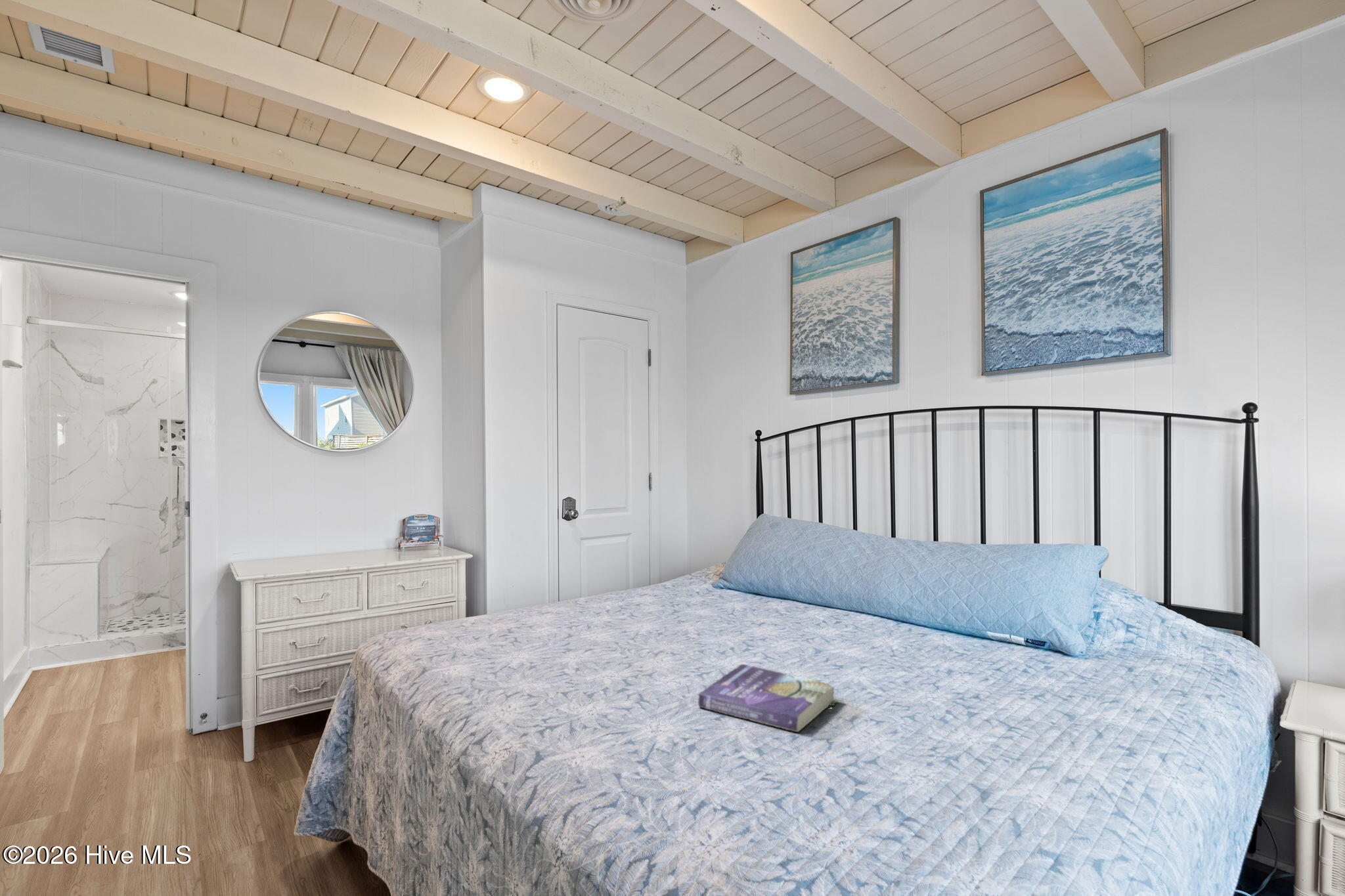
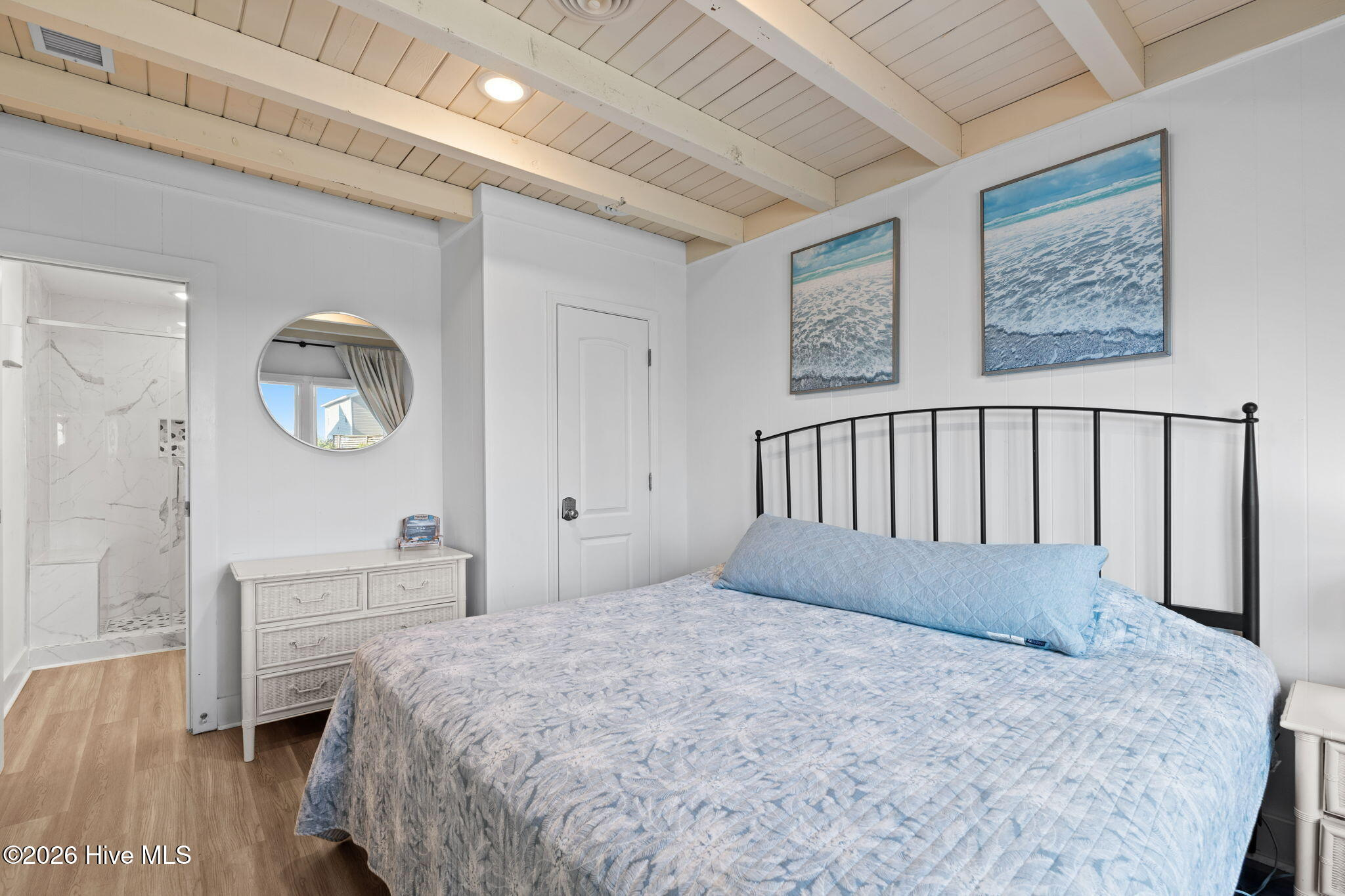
- book (768, 694)
